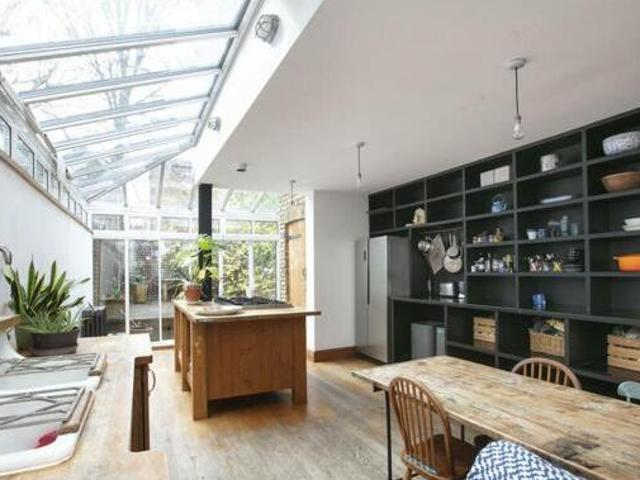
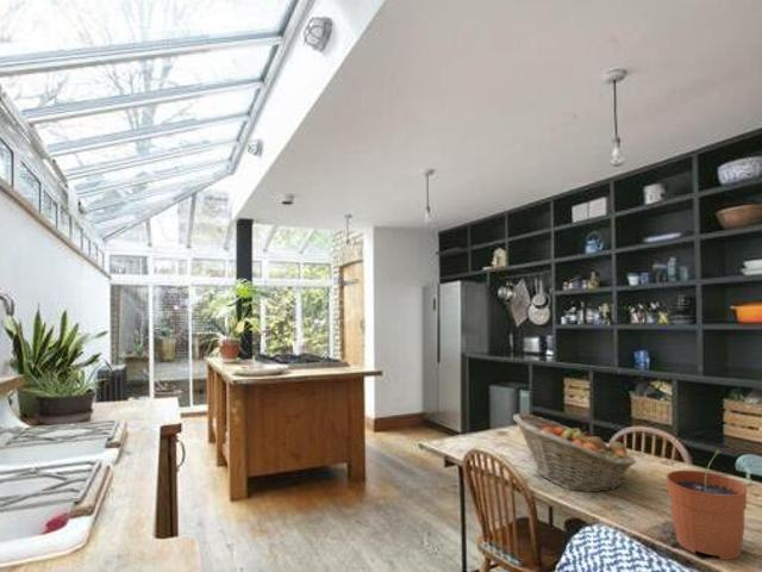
+ fruit basket (569, 447)
+ plant pot (705, 497)
